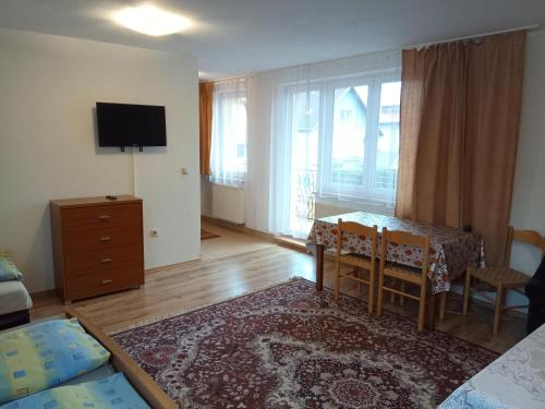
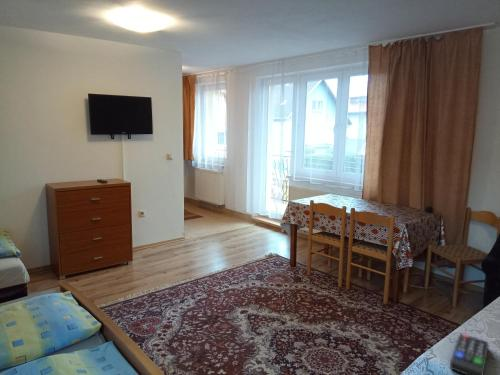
+ remote control (469, 354)
